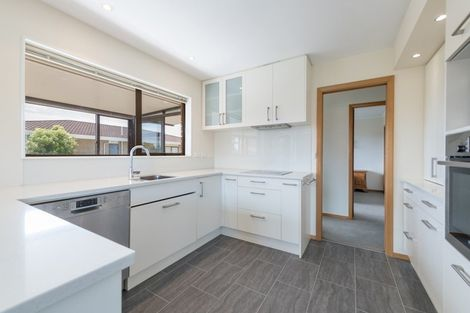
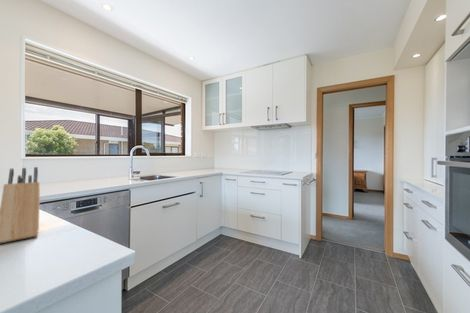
+ knife block (21, 199)
